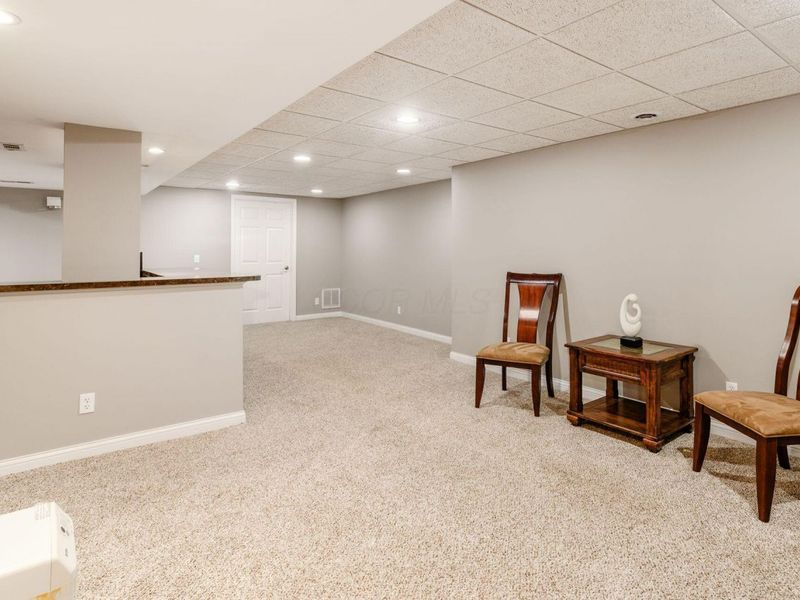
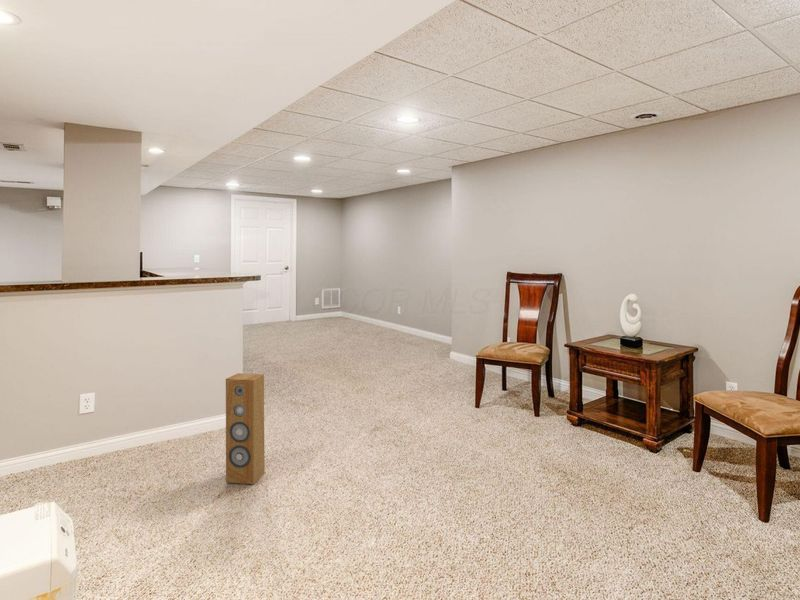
+ speaker (245, 427)
